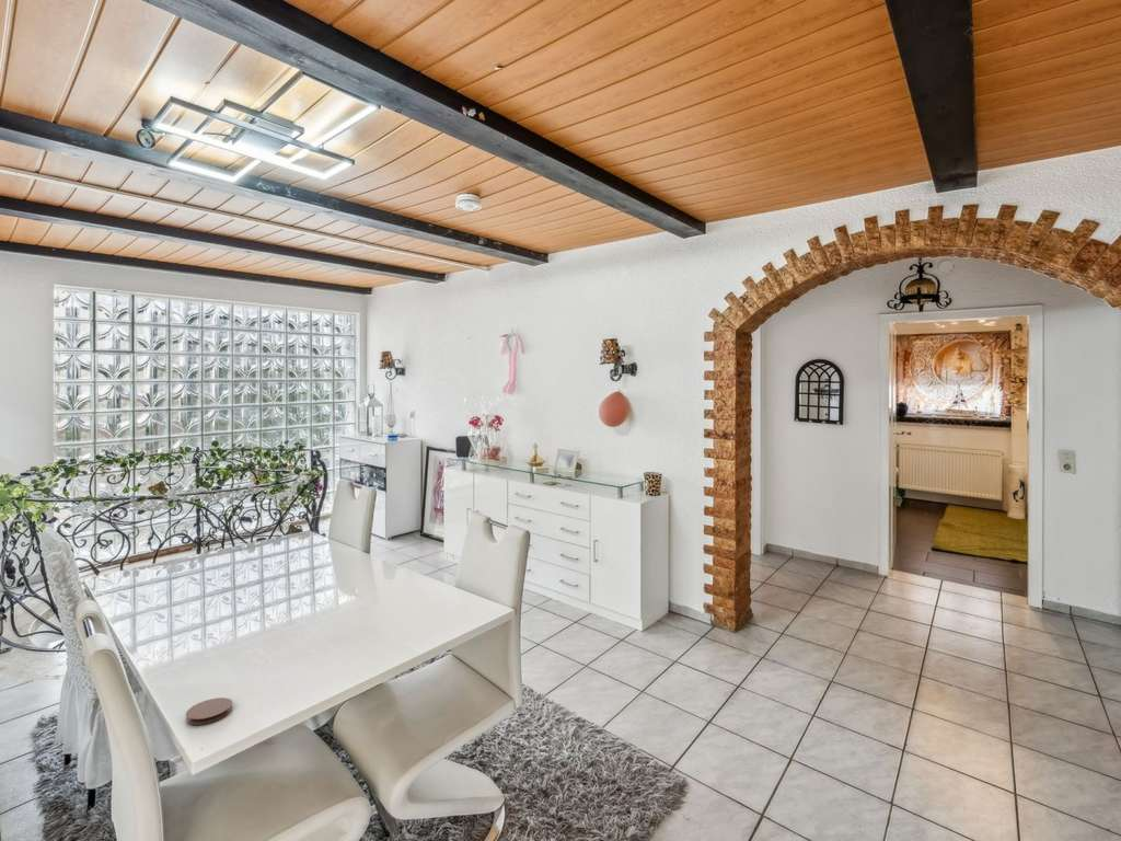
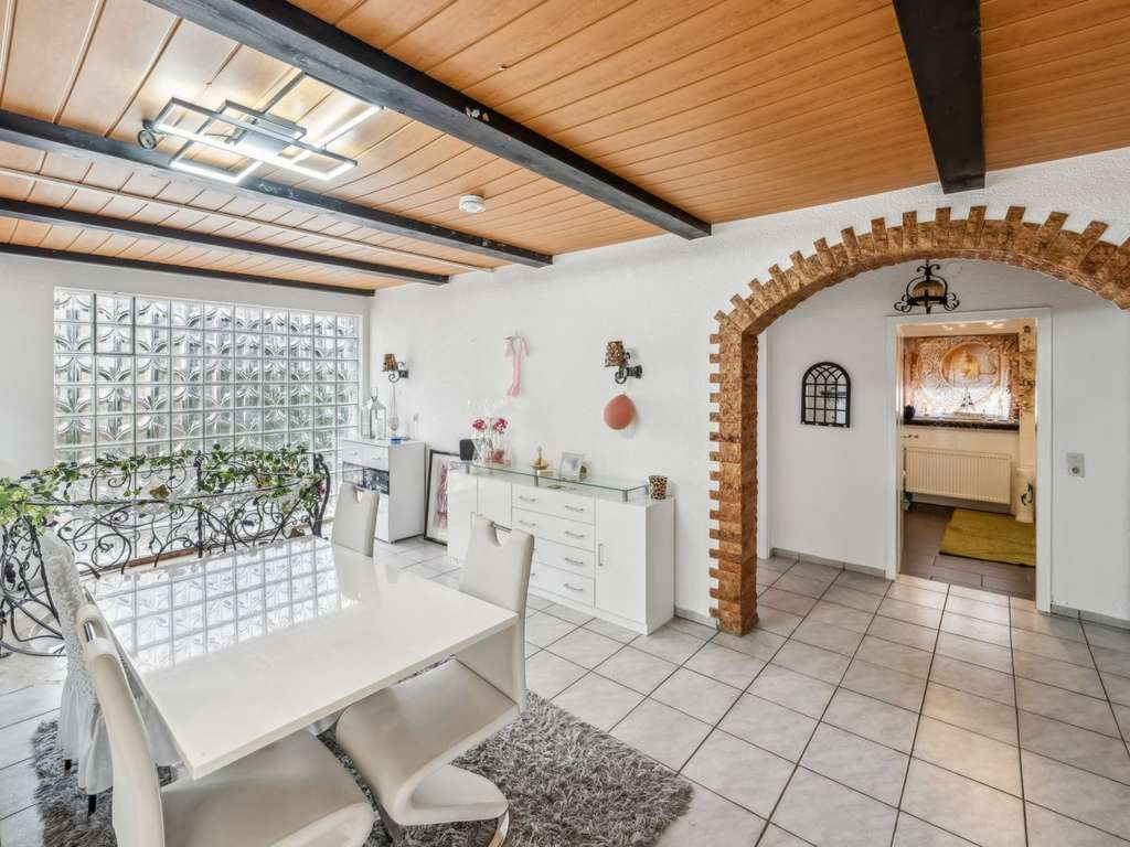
- coaster (209, 711)
